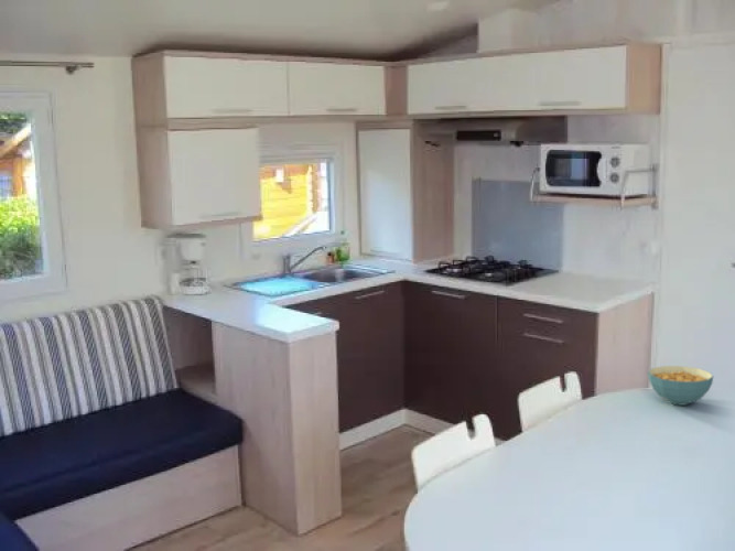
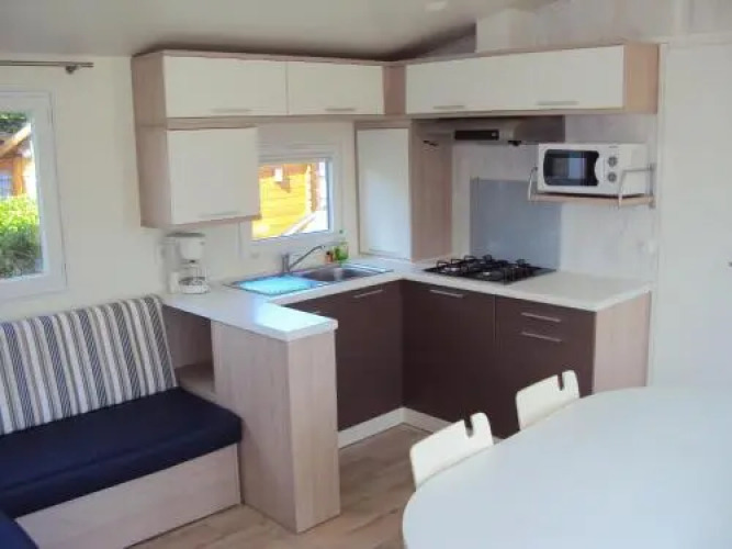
- cereal bowl (679, 388)
